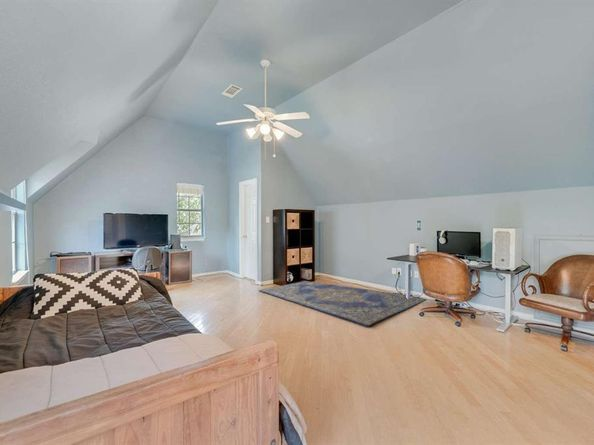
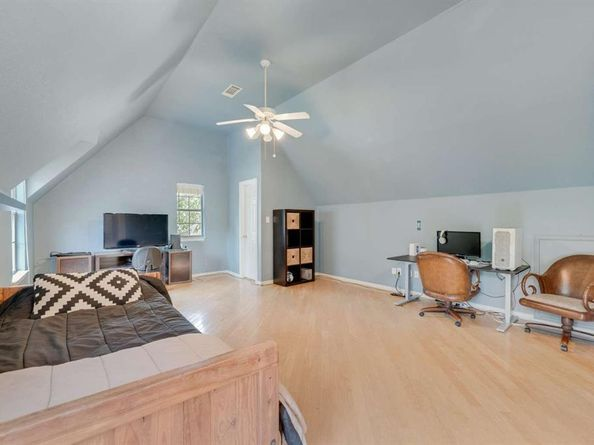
- rug (337, 294)
